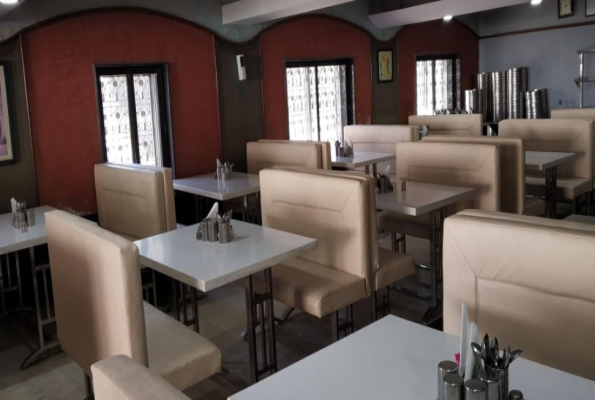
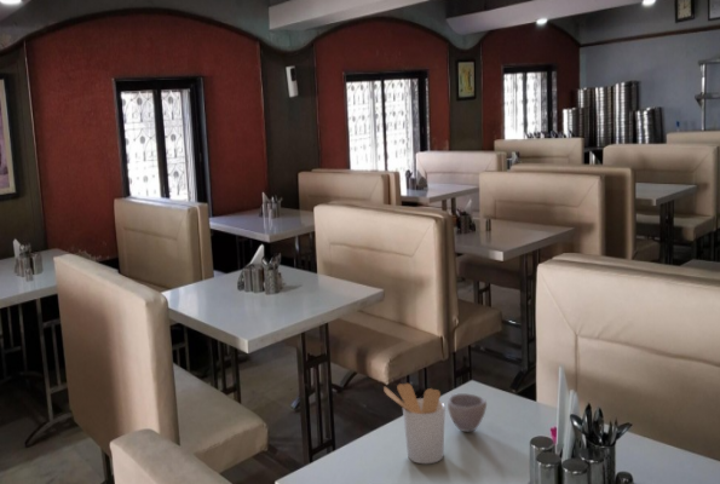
+ utensil holder (414, 420)
+ cup (463, 411)
